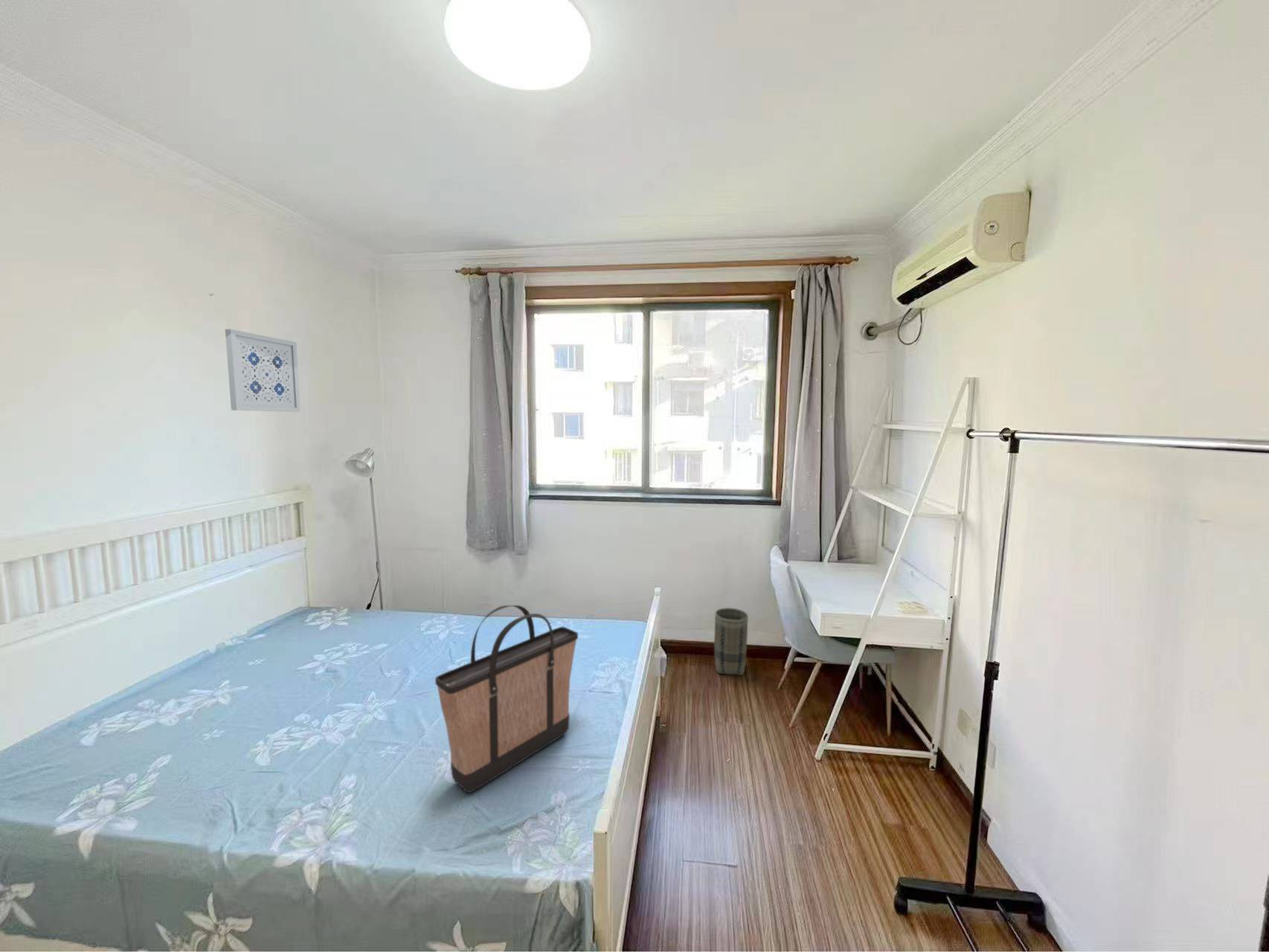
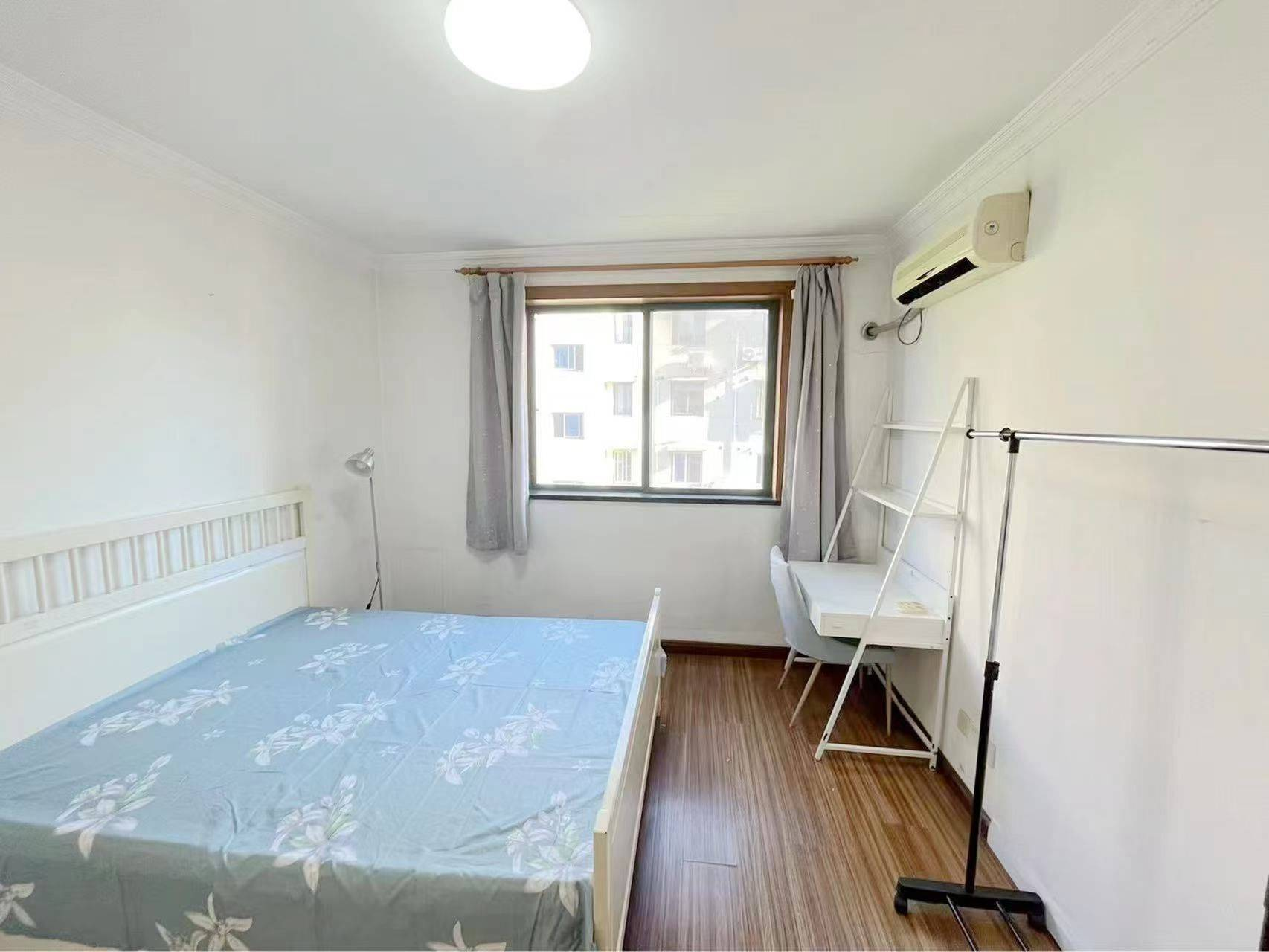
- basket (730, 641)
- wall art (266, 373)
- shopping bag (514, 685)
